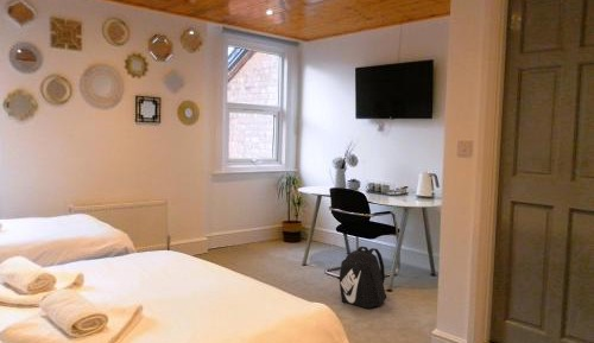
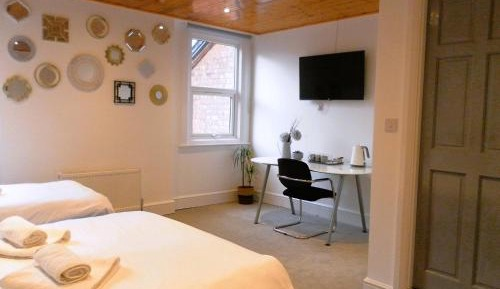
- backpack (365, 273)
